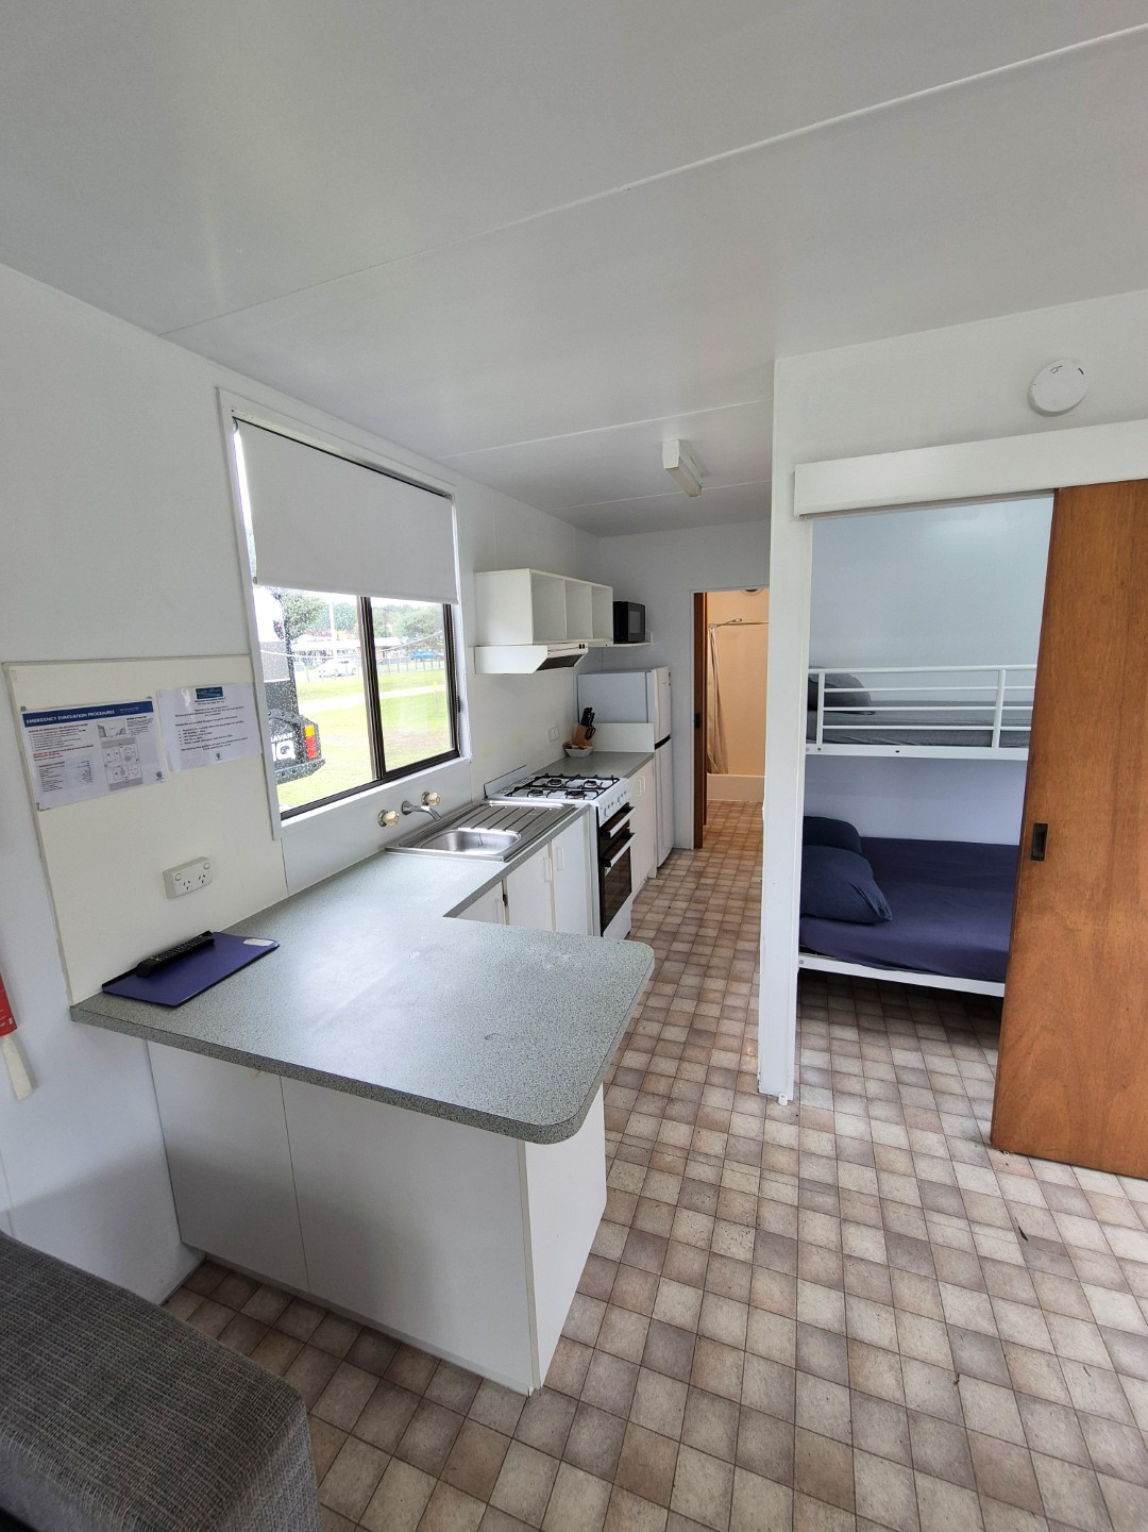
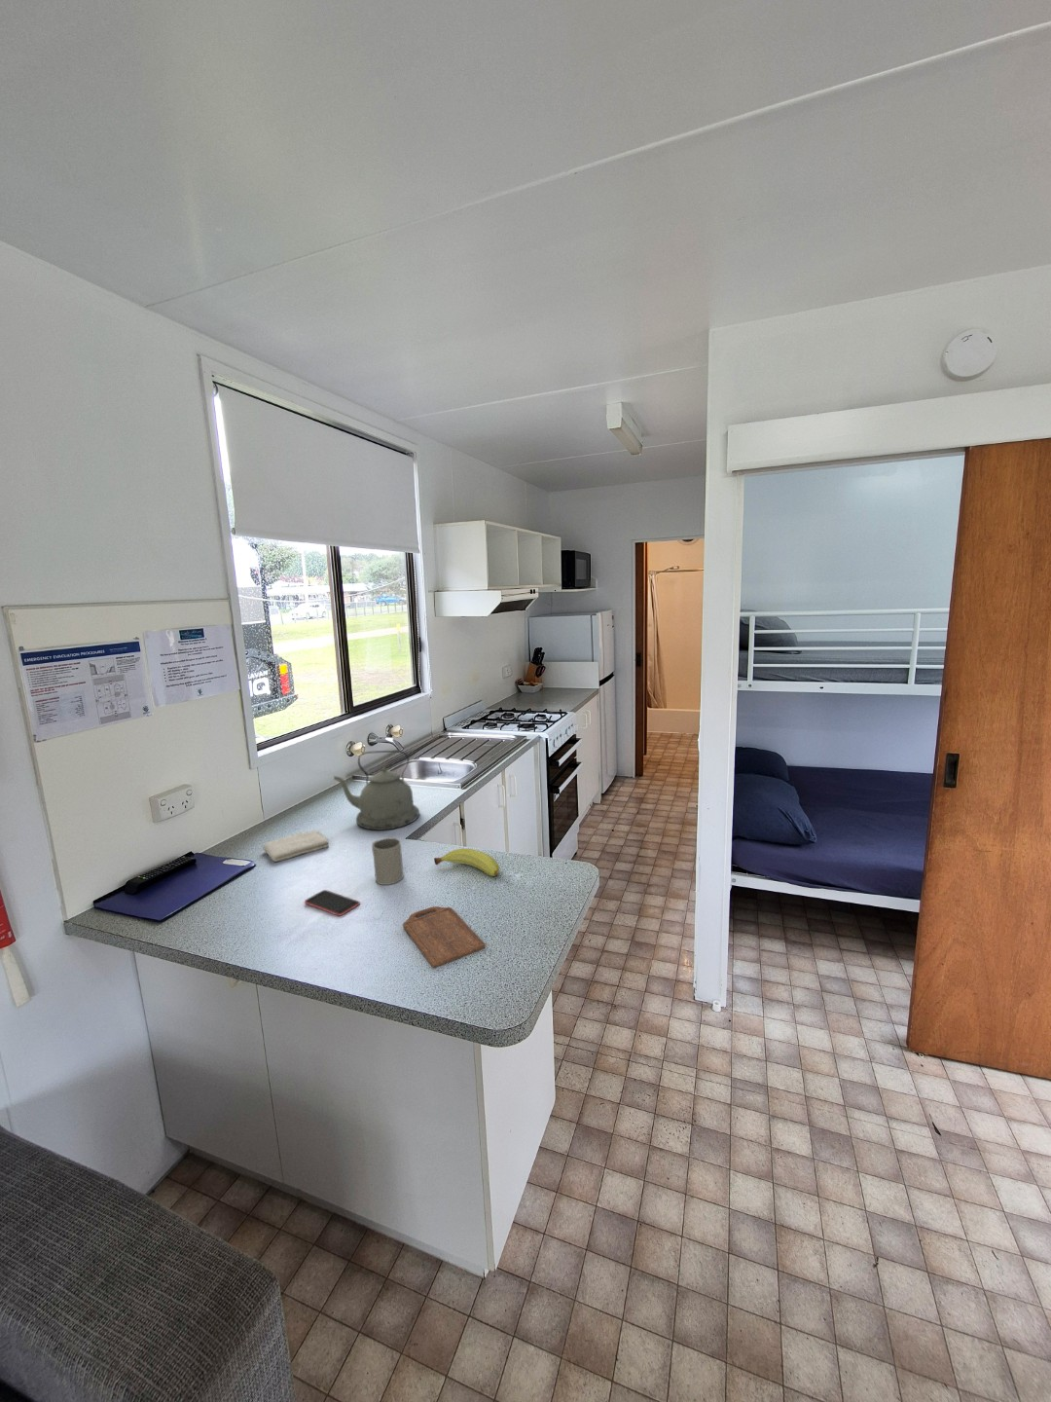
+ washcloth (296, 845)
+ cutting board (439, 932)
+ fruit (469, 862)
+ smartphone (332, 902)
+ mug (383, 858)
+ kettle (381, 786)
